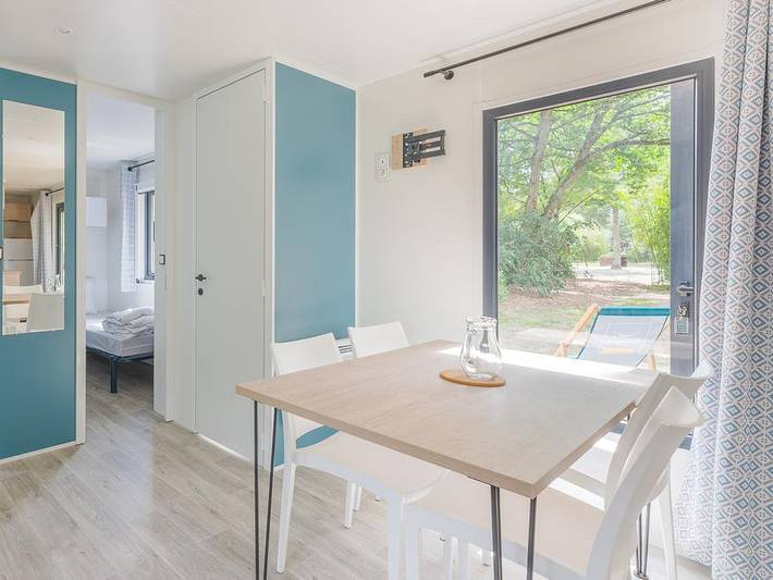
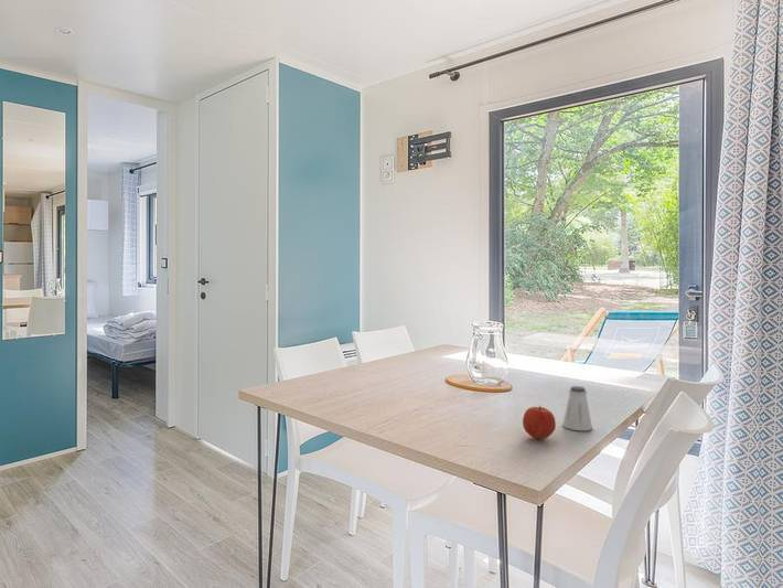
+ apple (538, 421)
+ saltshaker (577, 407)
